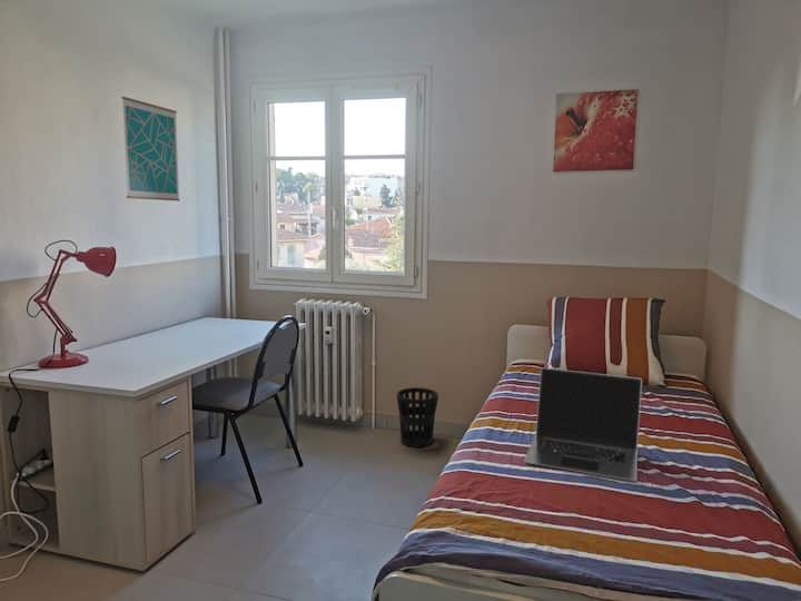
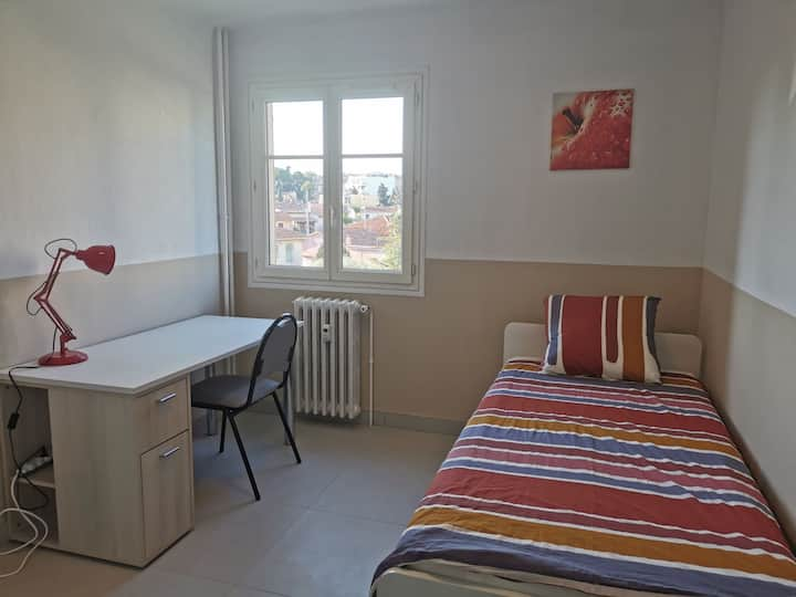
- wastebasket (416, 417)
- wall art (152, 152)
- laptop (584, 418)
